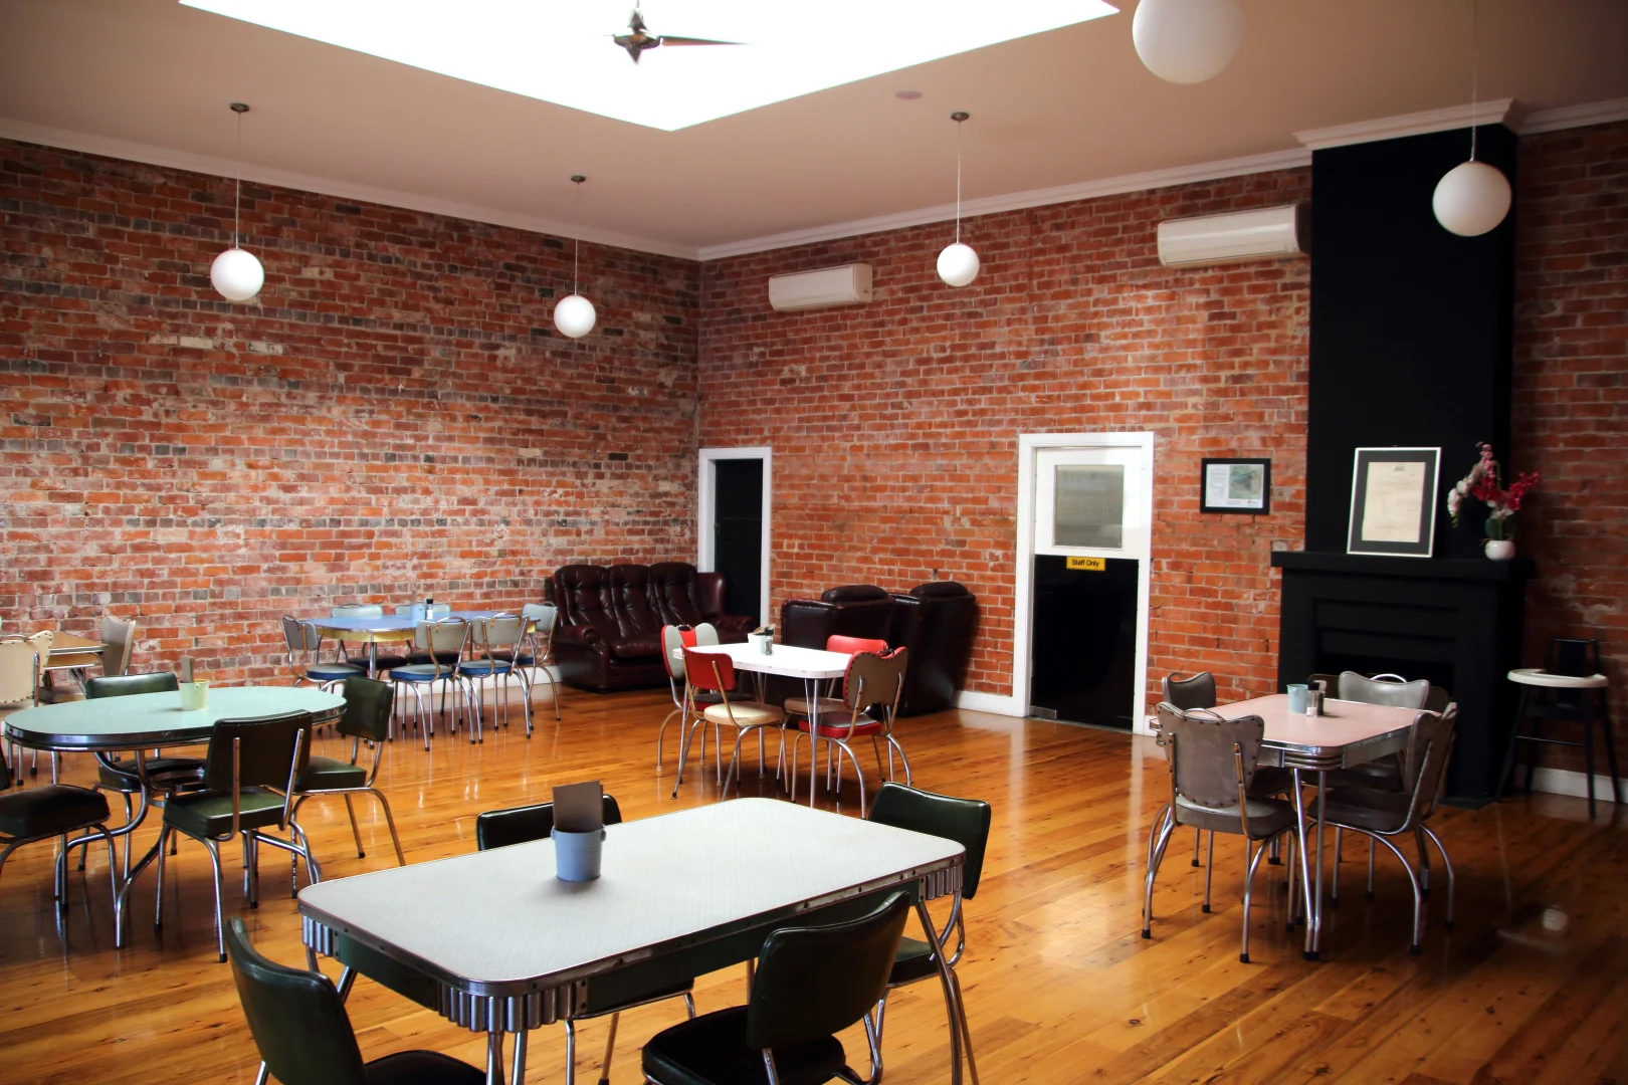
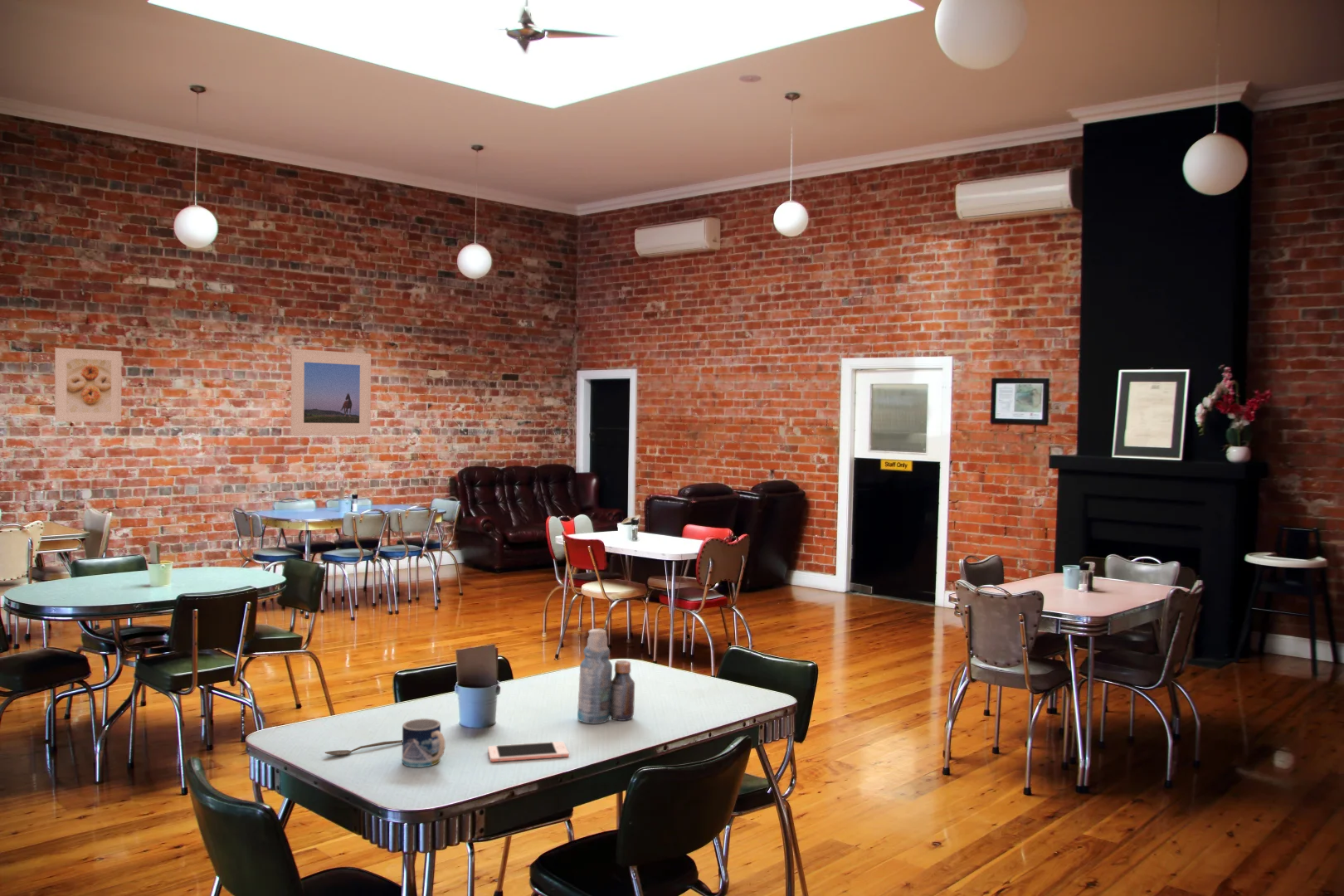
+ spoon (367, 747)
+ cell phone (528, 751)
+ bottle (606, 673)
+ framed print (89, 386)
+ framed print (332, 393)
+ mug (426, 744)
